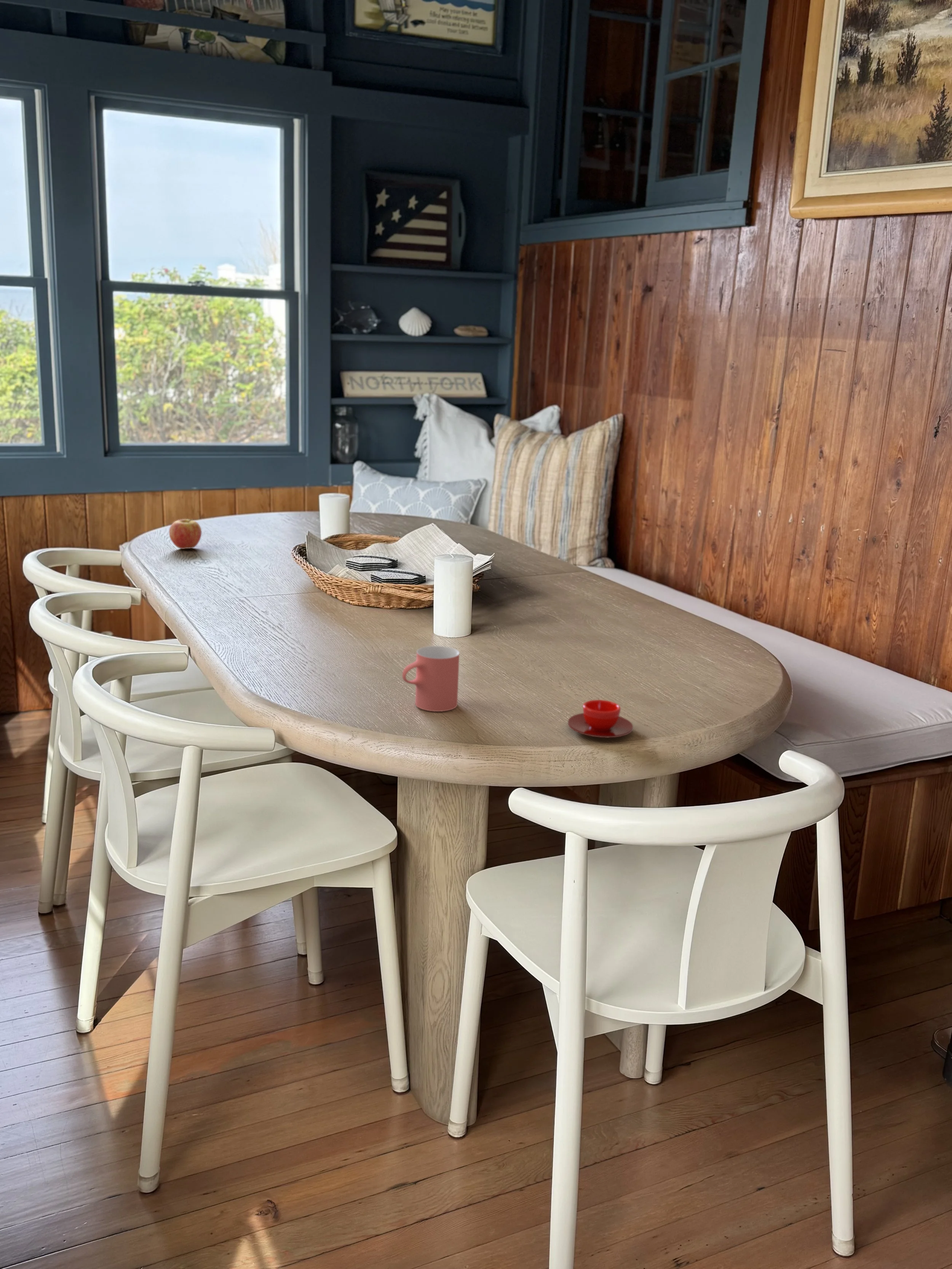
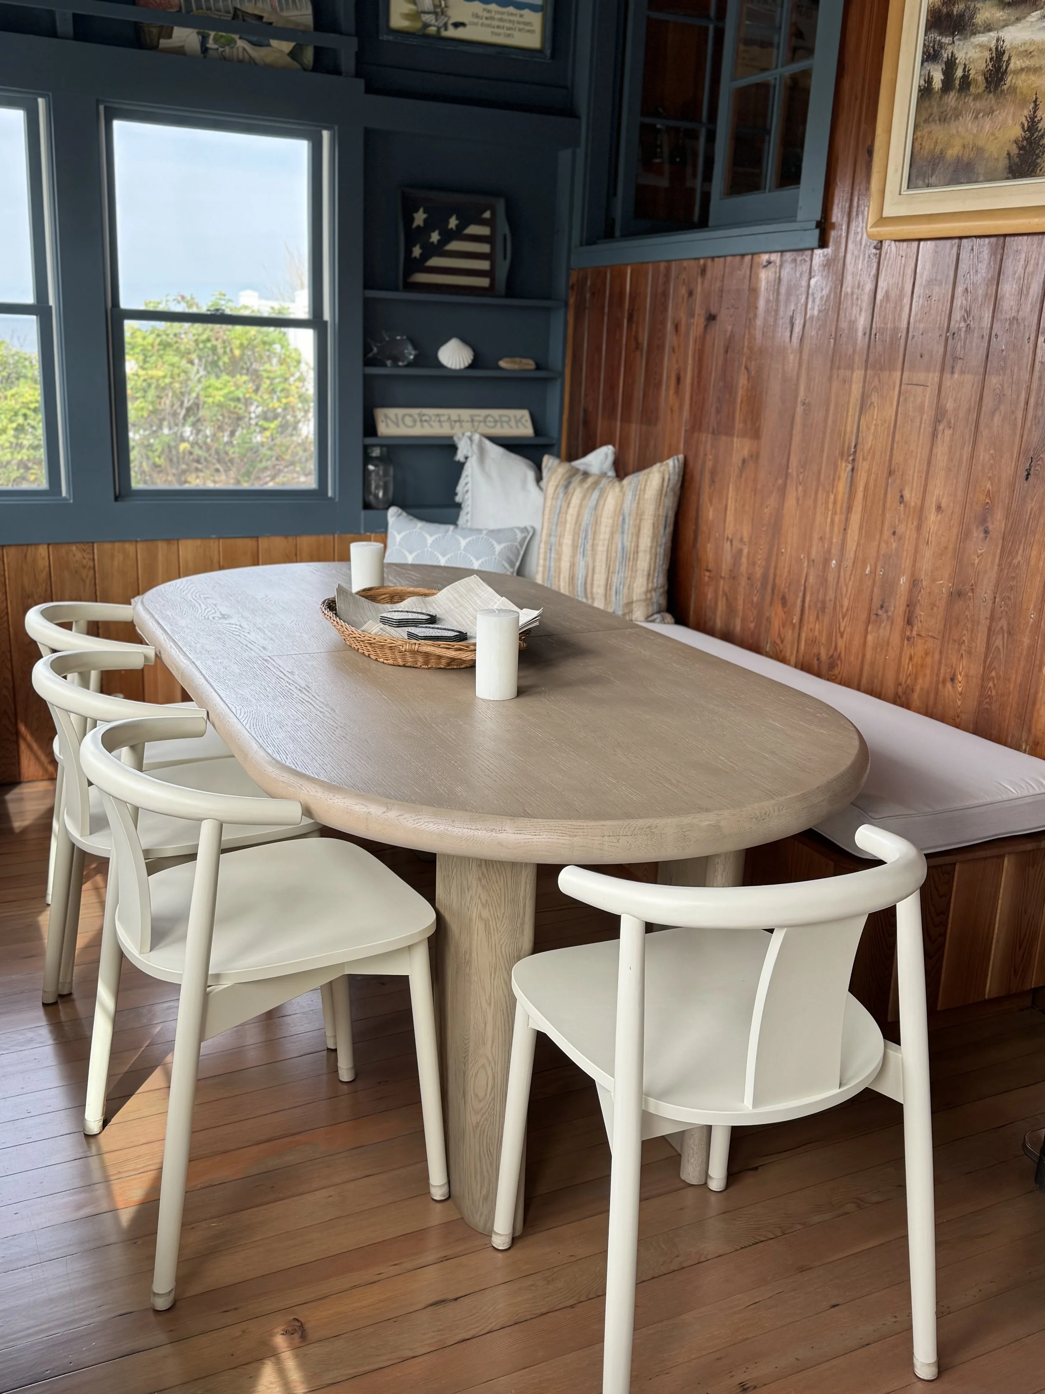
- fruit (185, 533)
- cup (429, 680)
- teacup (601, 718)
